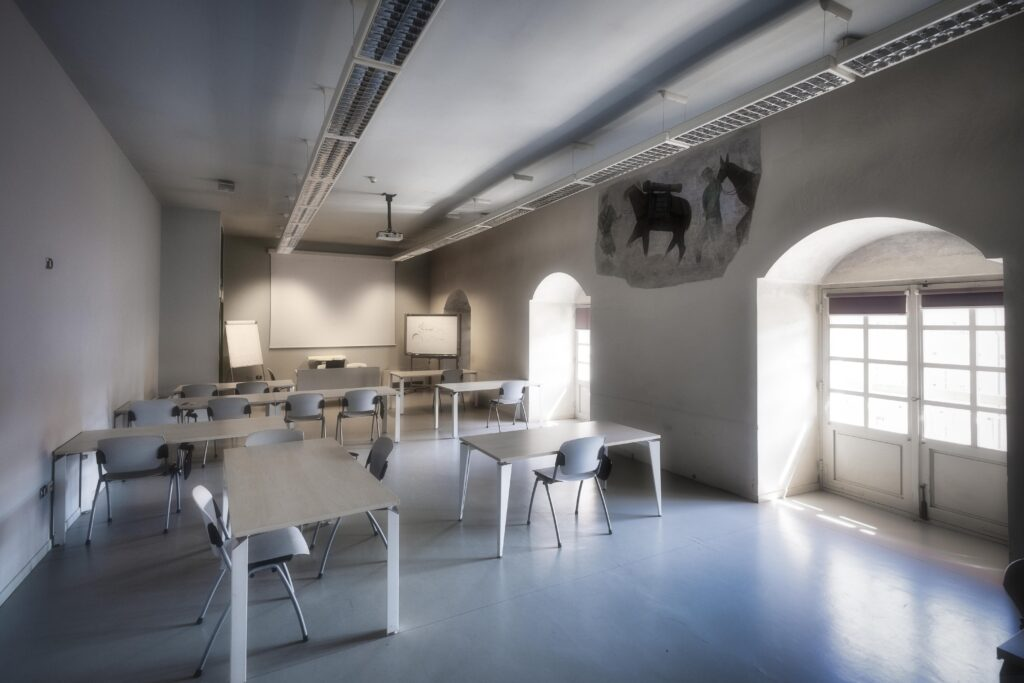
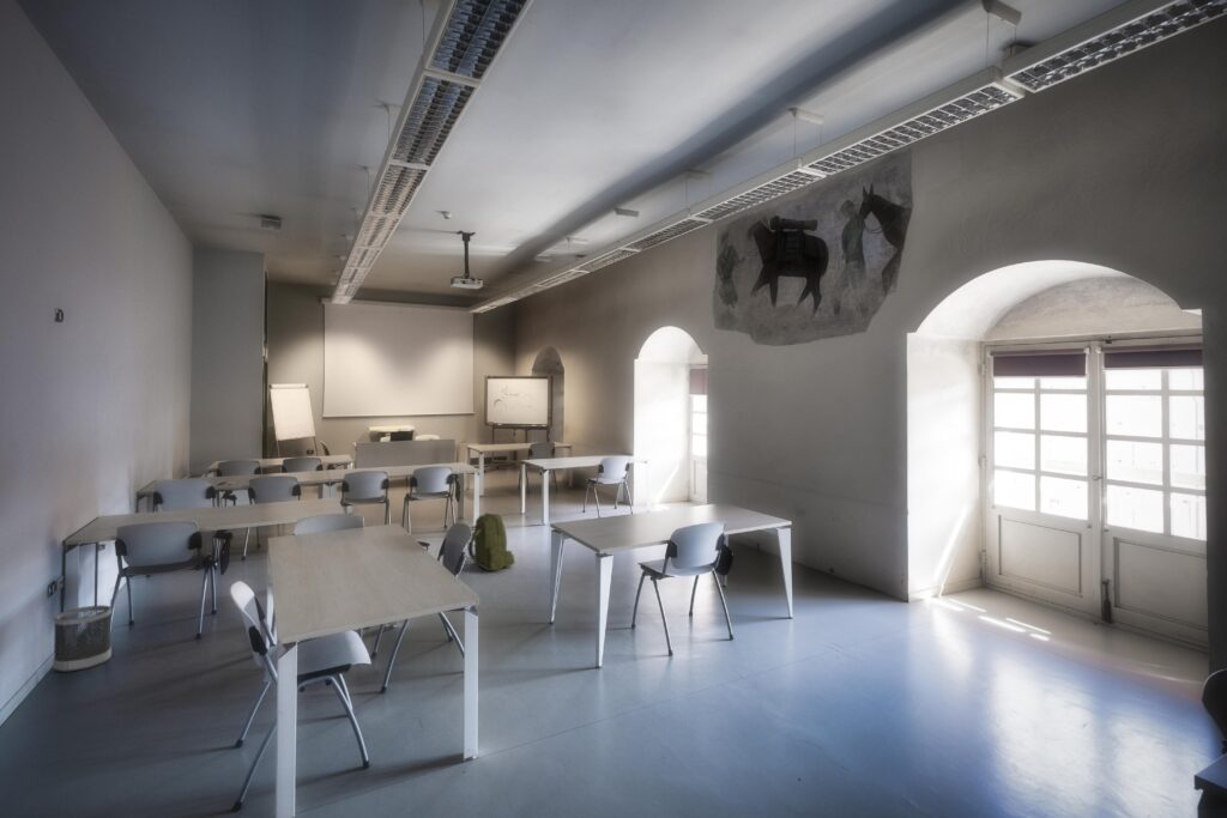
+ backpack (486, 539)
+ wastebasket (83, 637)
